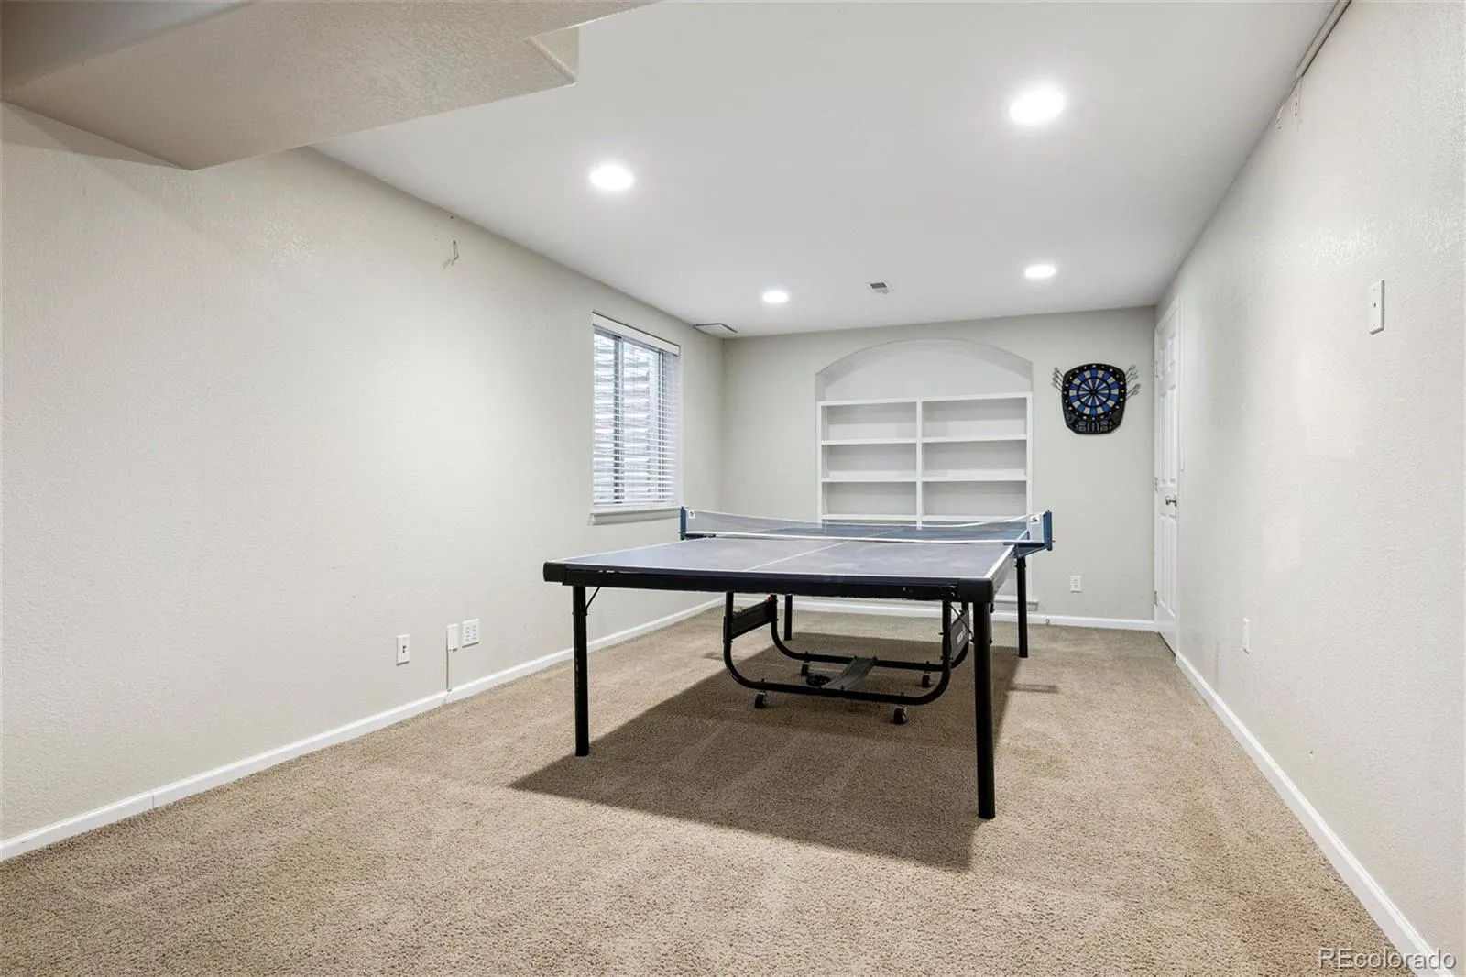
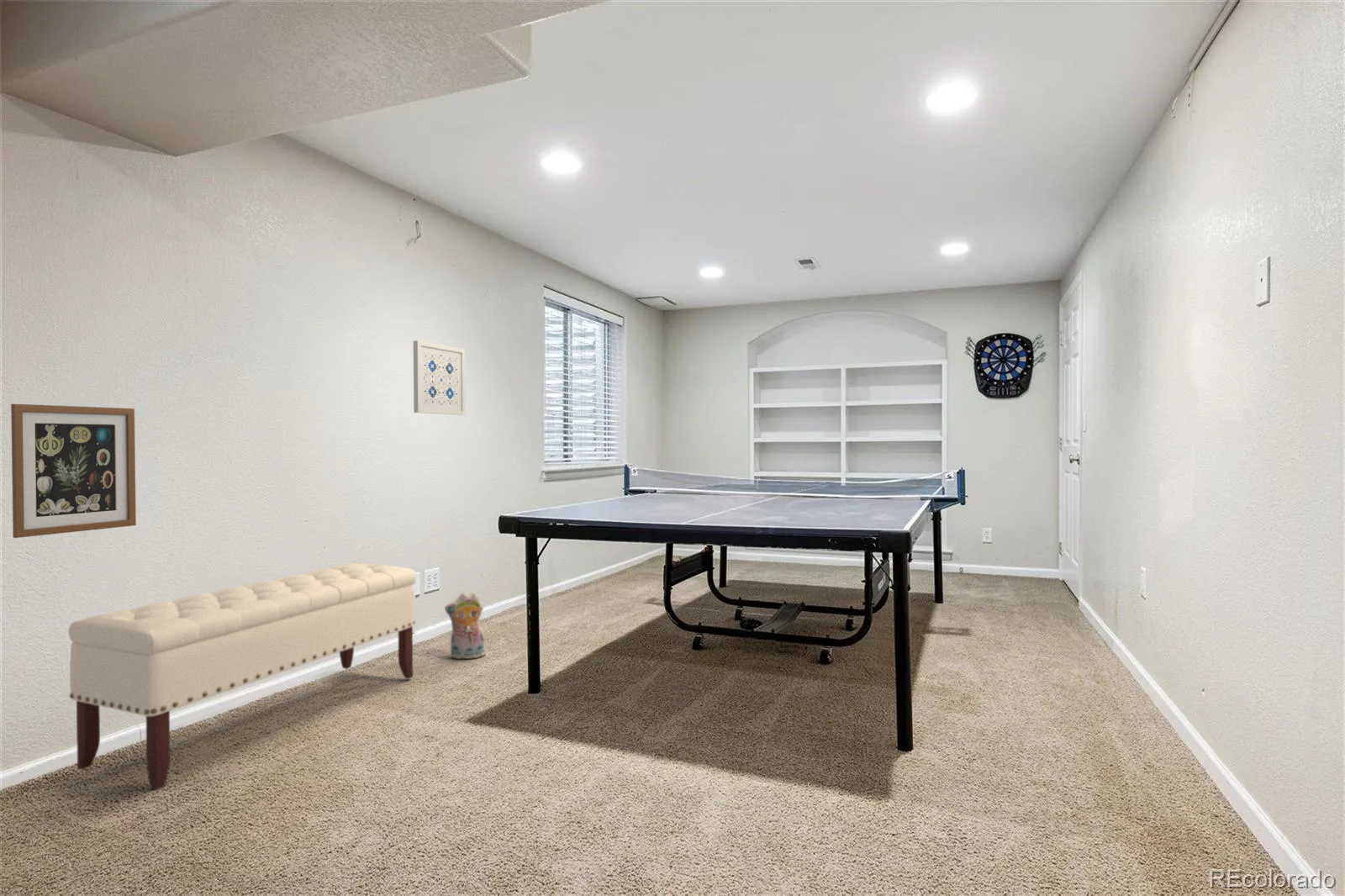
+ wall art (440, 379)
+ bench (271, 651)
+ plush toy (467, 624)
+ wall art (77, 468)
